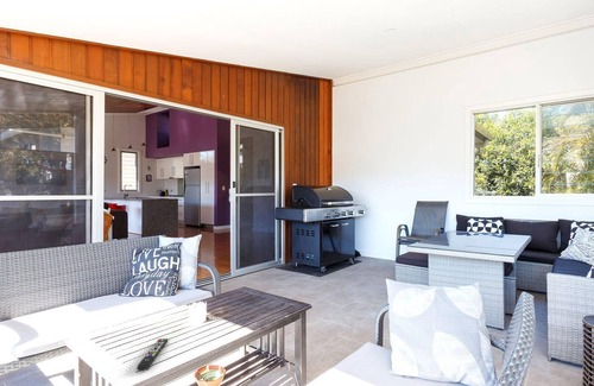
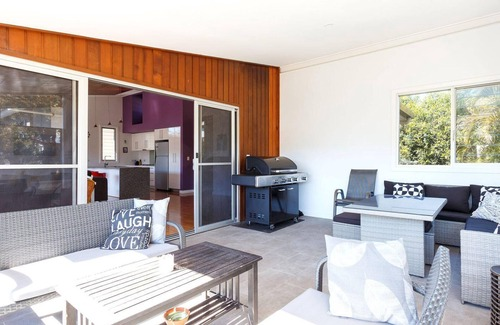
- remote control (153, 353)
